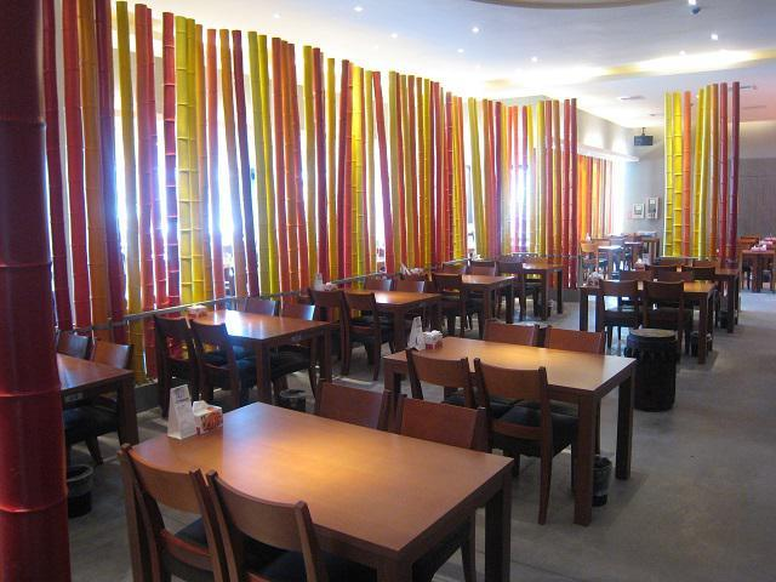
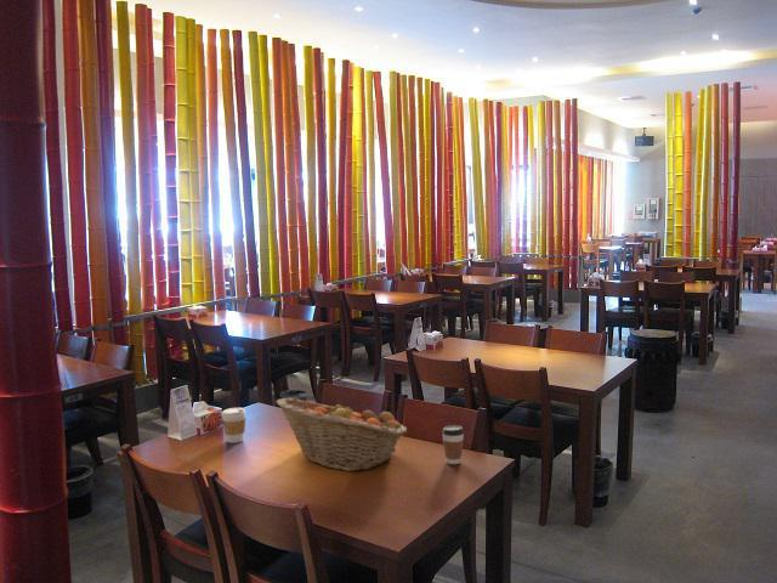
+ coffee cup (233, 424)
+ coffee cup (453, 445)
+ fruit basket (340, 426)
